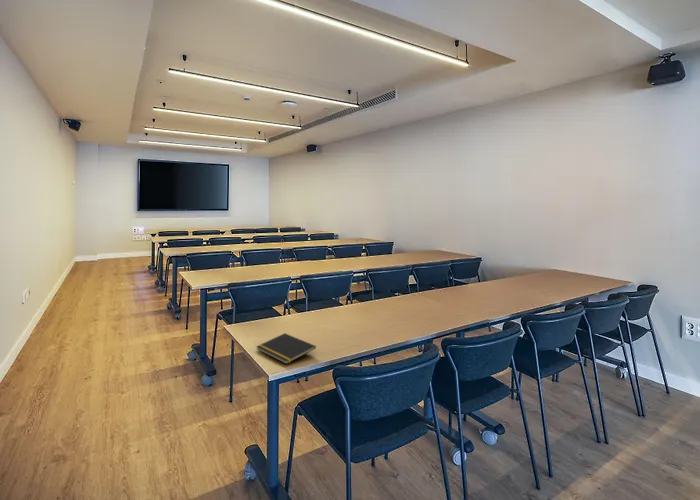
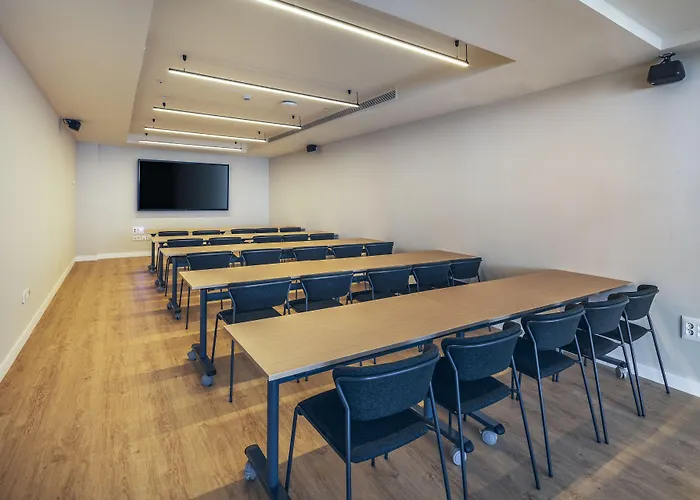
- notepad (285, 347)
